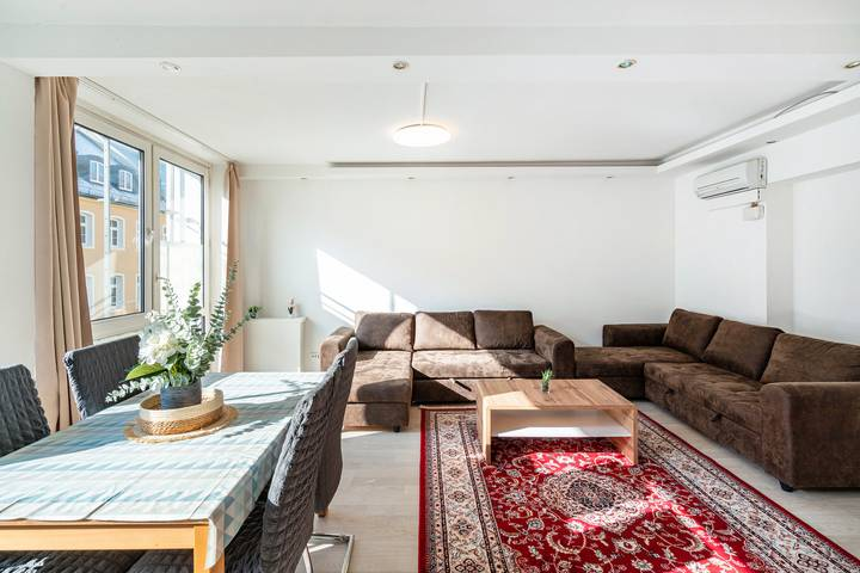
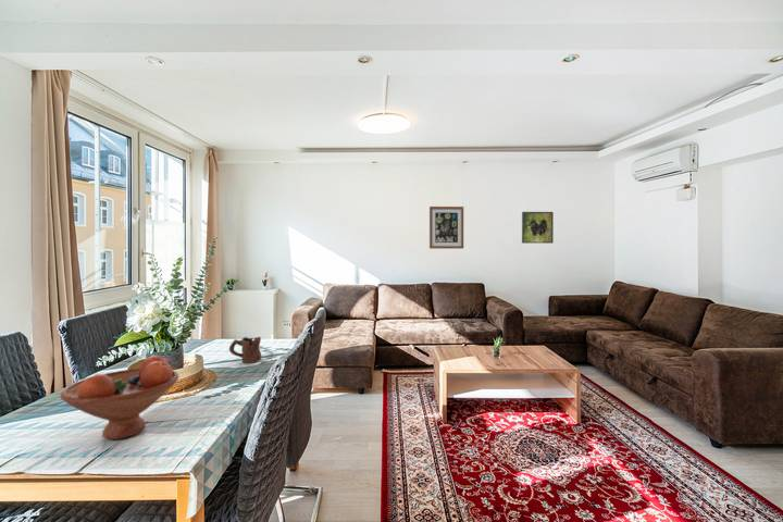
+ wall art (446, 227)
+ mug (245, 349)
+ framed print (537, 227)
+ fruit bowl (124, 397)
